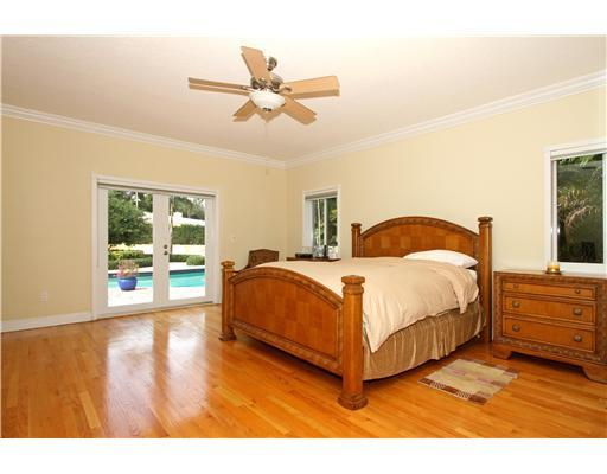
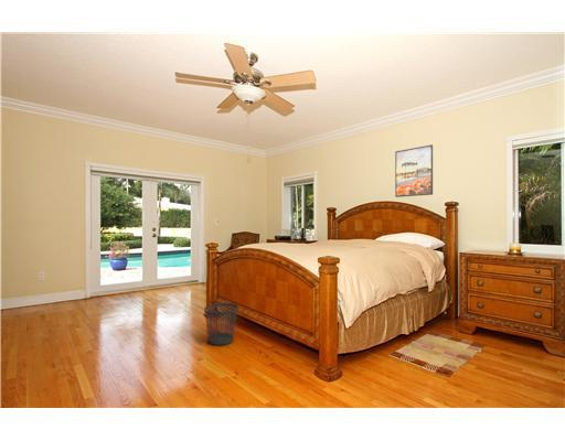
+ wastebasket (220, 324)
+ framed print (413, 172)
